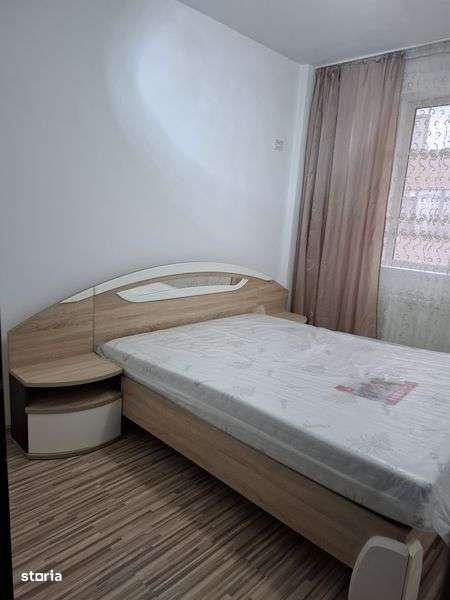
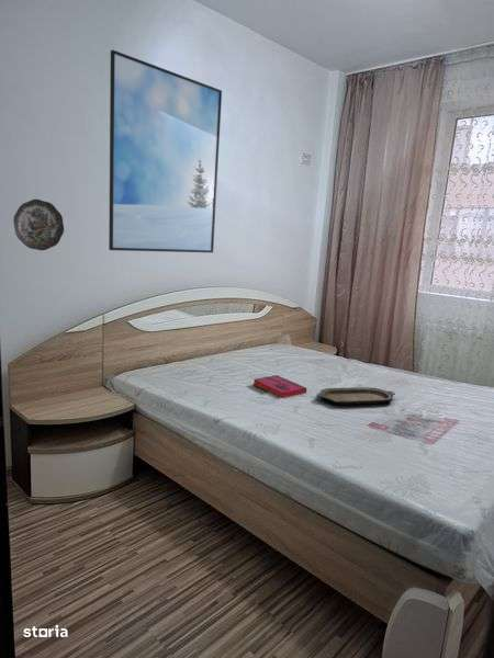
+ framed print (168, 164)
+ hardback book (279, 386)
+ decorative plate (38, 225)
+ serving tray (356, 396)
